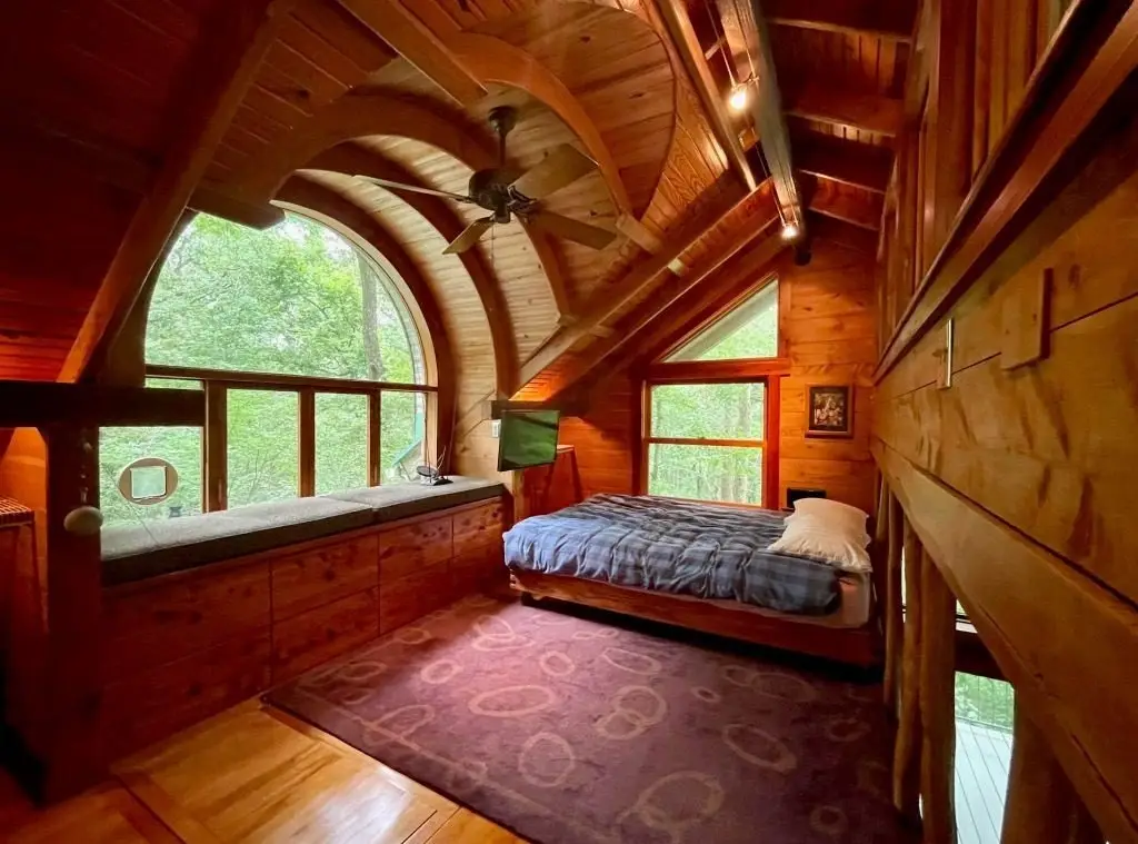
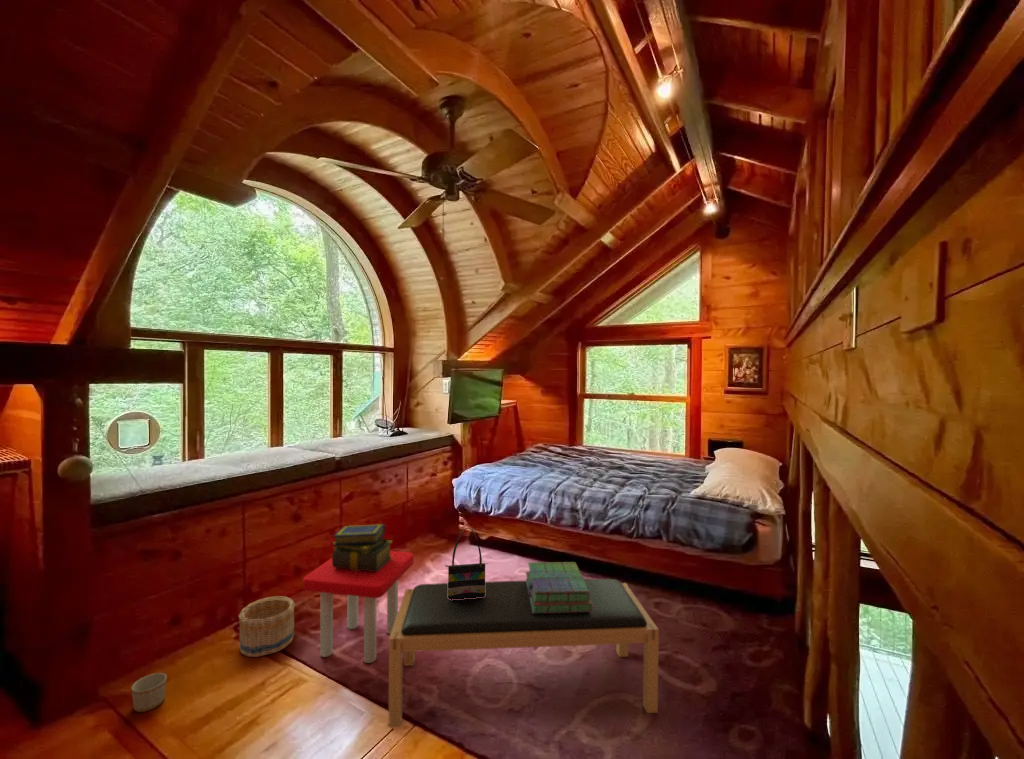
+ planter (149, 693)
+ tote bag (466, 564)
+ stack of books (556, 584)
+ bench (521, 640)
+ stool (364, 603)
+ stack of books (360, 546)
+ basket (267, 625)
